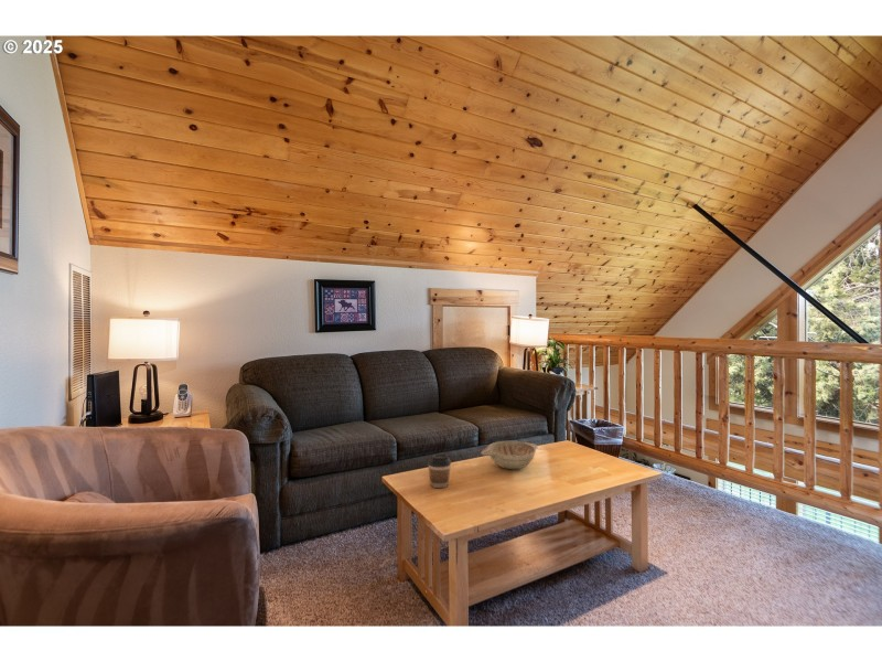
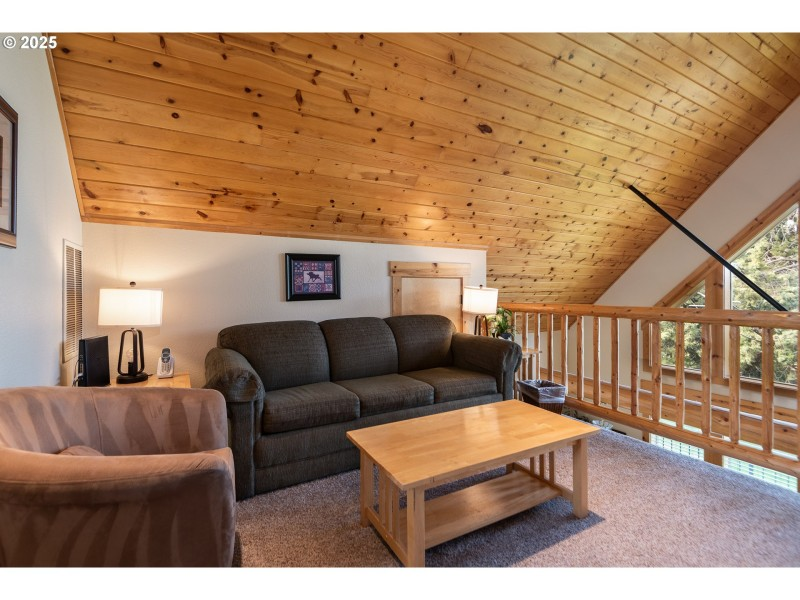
- coffee cup (439, 469)
- decorative bowl (510, 456)
